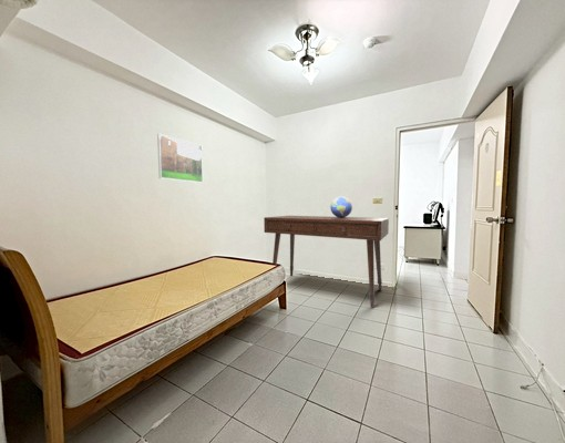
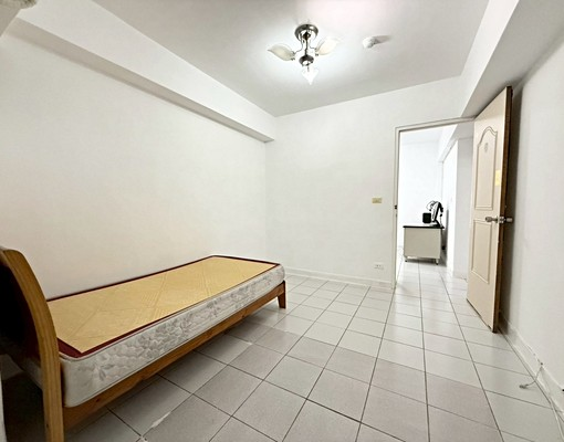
- desk (323, 236)
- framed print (182, 161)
- globe (341, 206)
